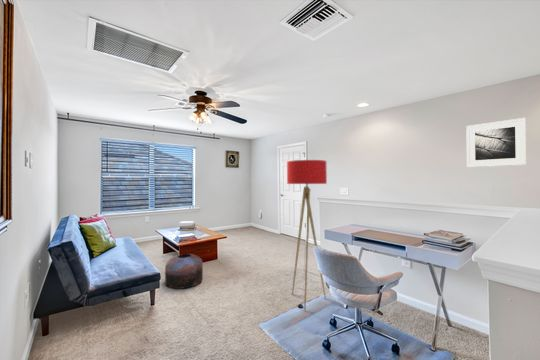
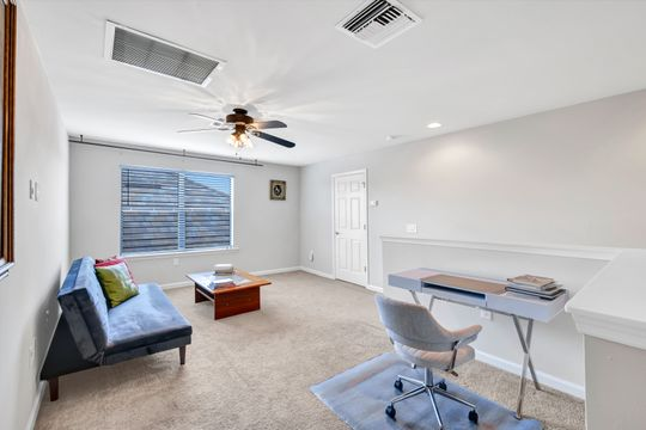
- floor lamp (307, 231)
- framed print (494, 144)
- pouf (184, 268)
